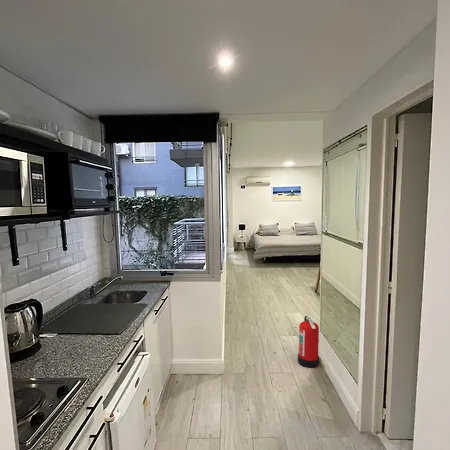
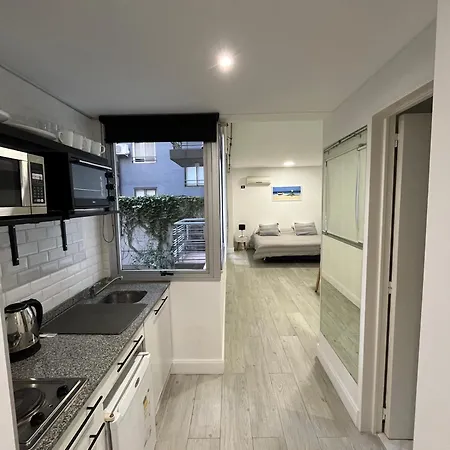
- fire extinguisher (308, 338)
